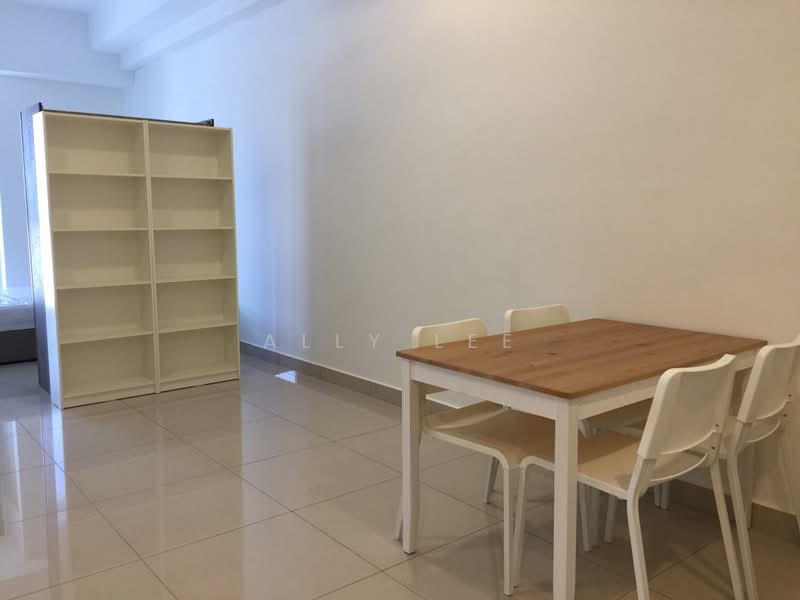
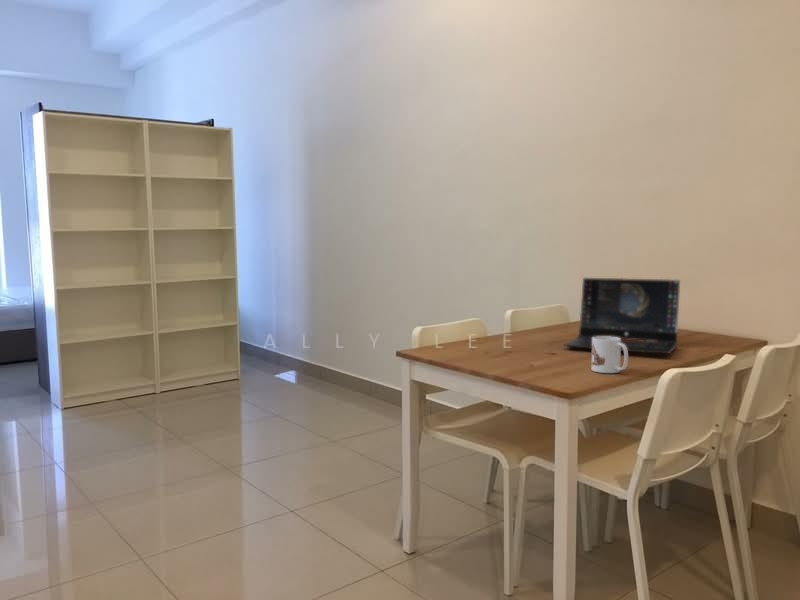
+ laptop (622, 314)
+ mug (610, 355)
